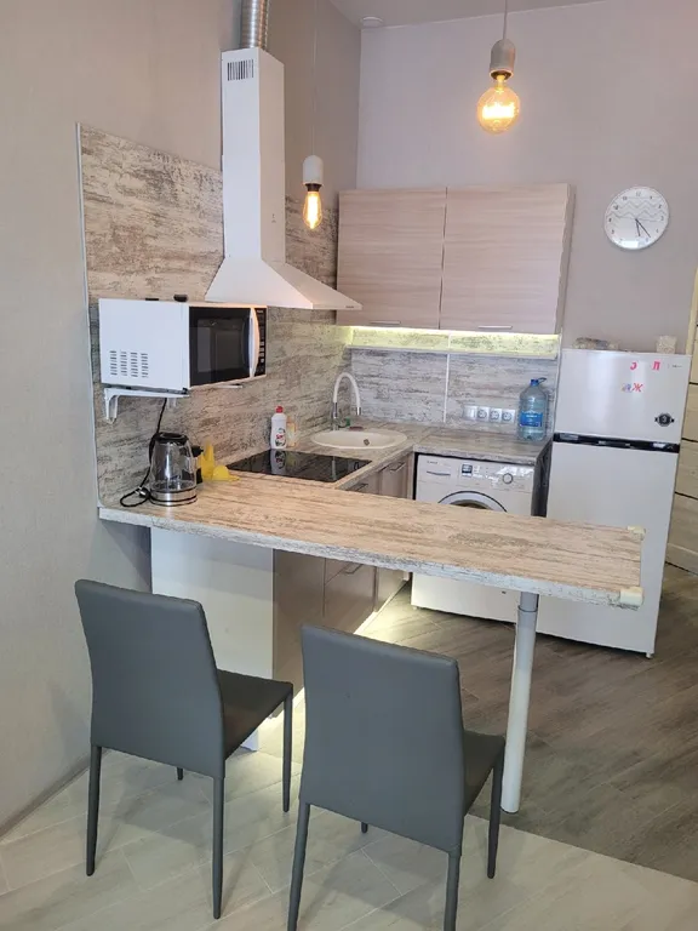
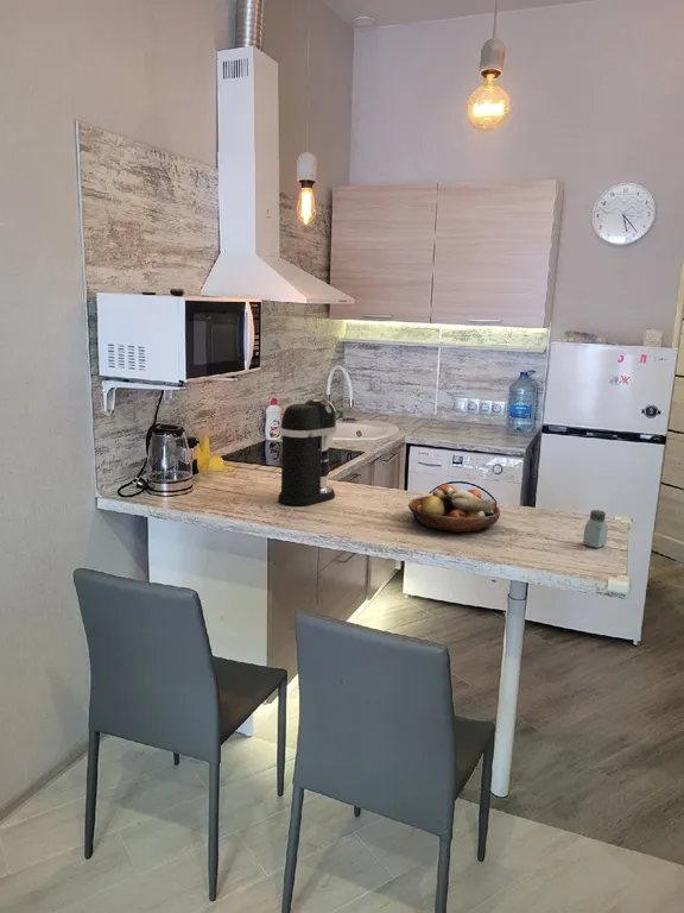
+ saltshaker (596, 528)
+ coffee maker (308, 449)
+ fruit bowl (455, 503)
